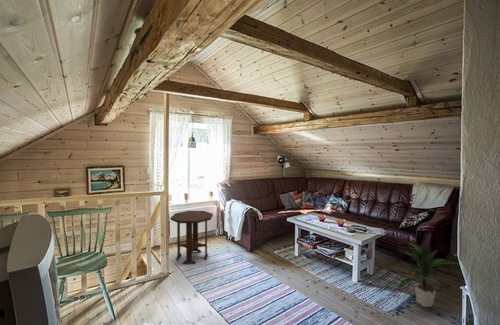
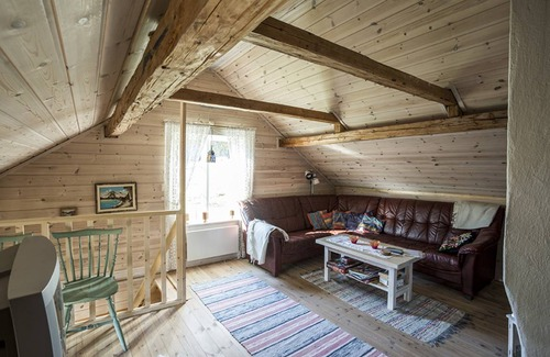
- indoor plant (422, 273)
- side table (191, 236)
